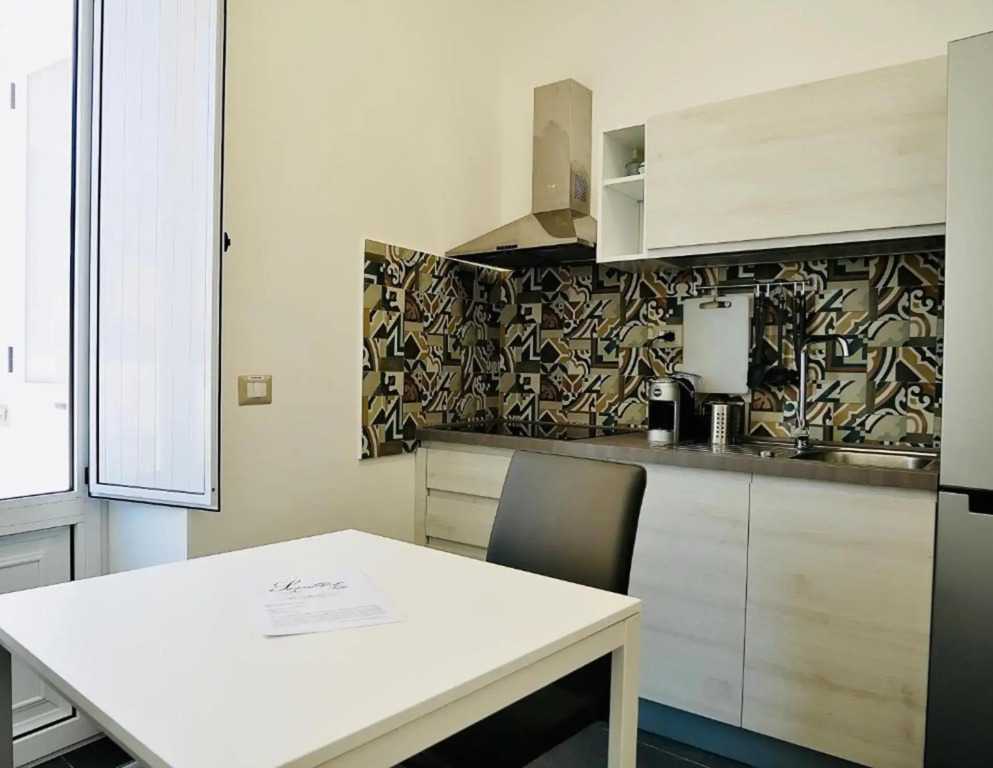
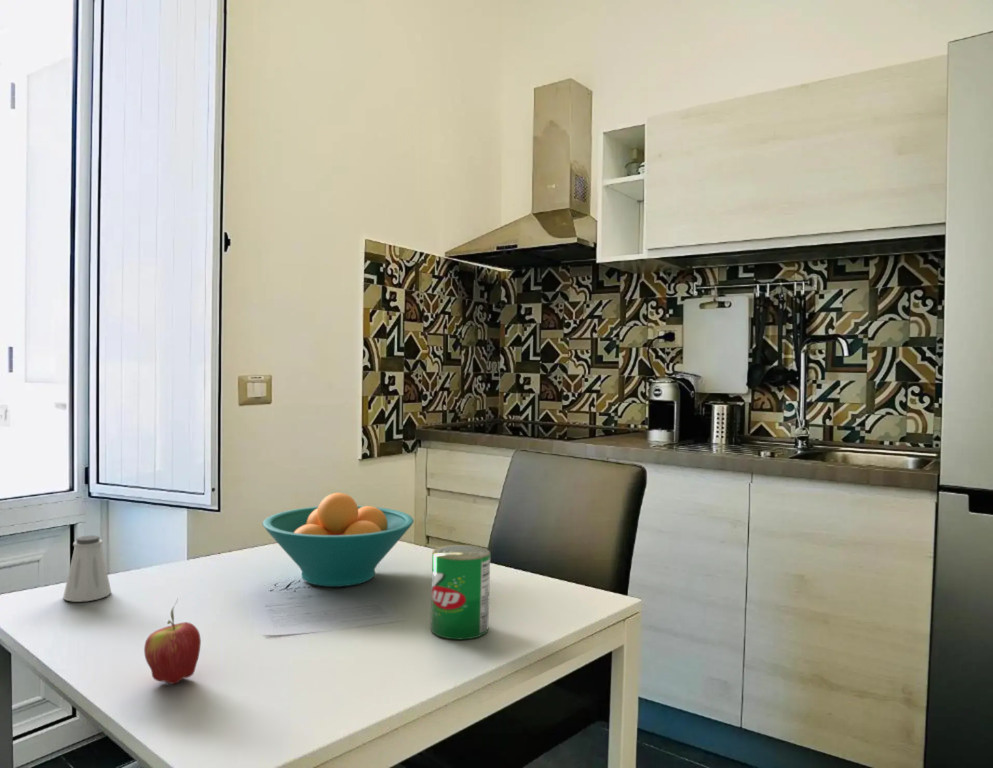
+ can (460, 590)
+ saltshaker (87, 566)
+ fruit bowl (339, 535)
+ fruit (173, 641)
